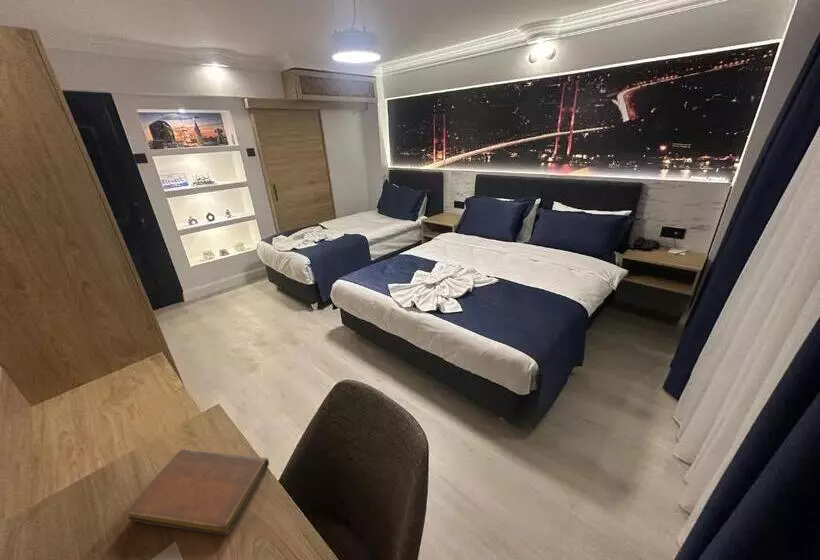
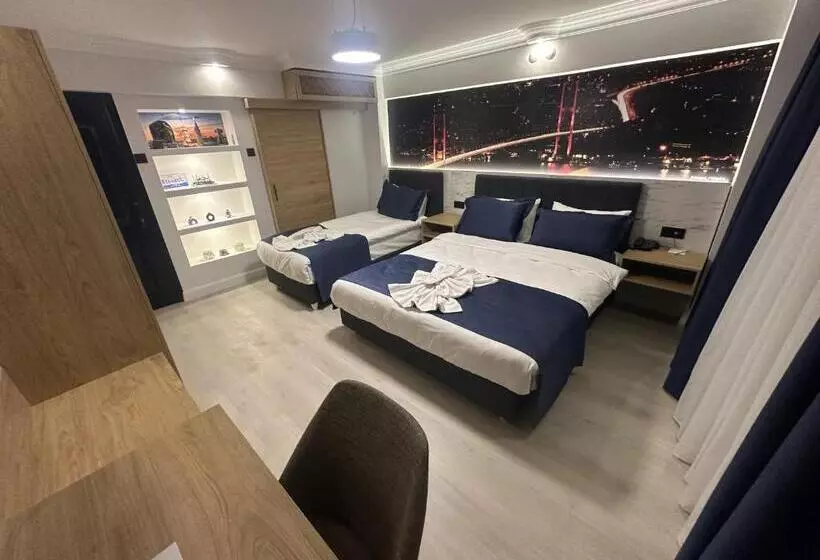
- notebook (202, 486)
